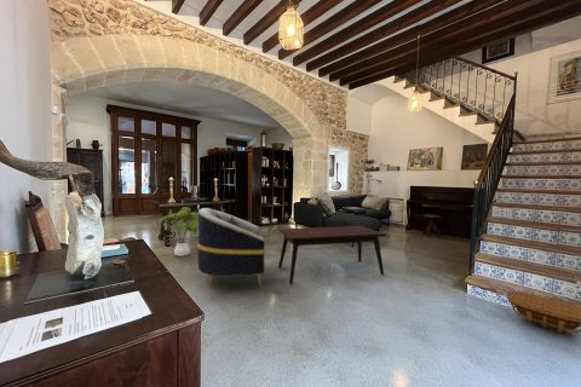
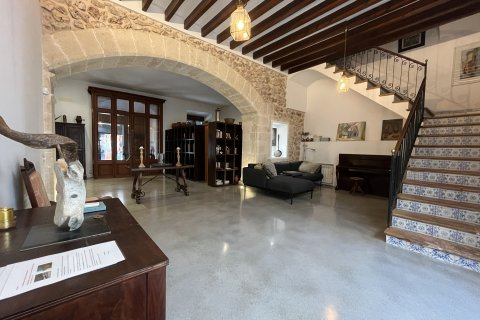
- coffee table (329, 243)
- armchair (230, 243)
- house plant (186, 230)
- basket (546, 314)
